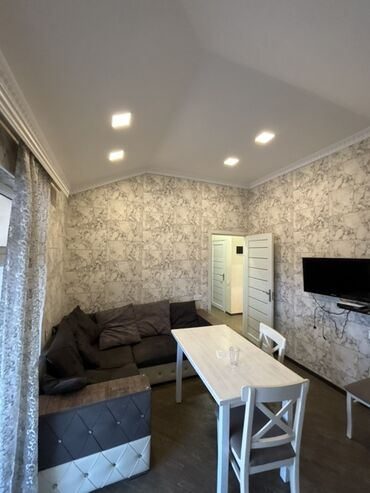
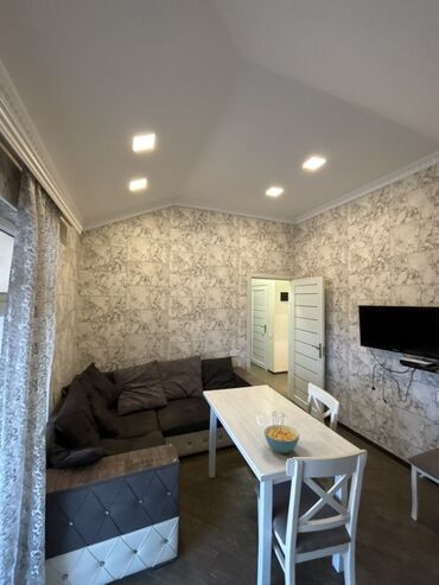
+ cereal bowl (281, 440)
